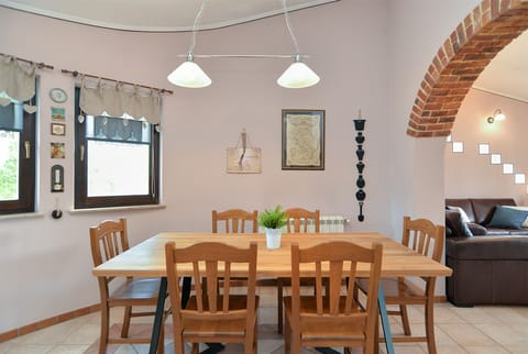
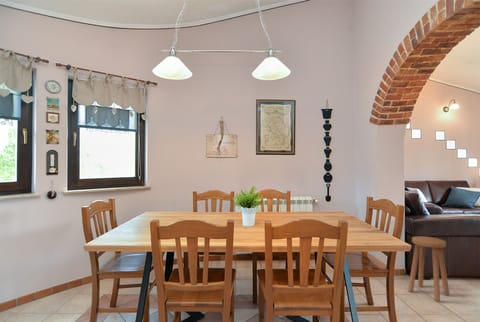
+ stool (433, 266)
